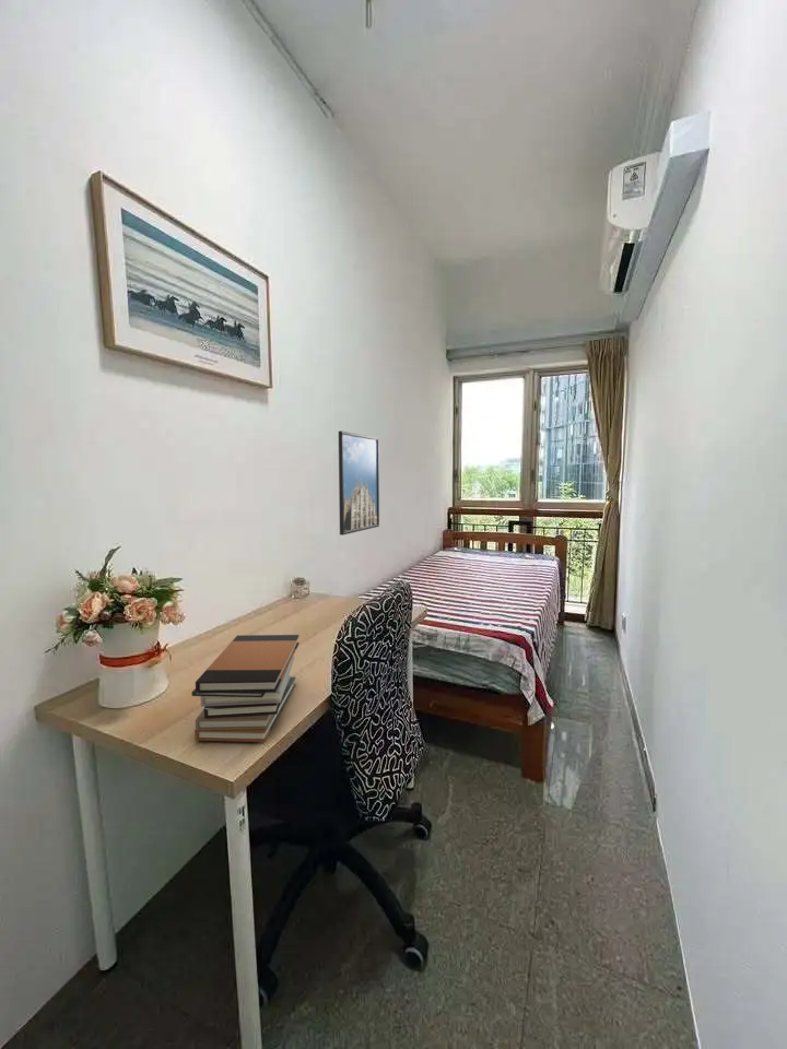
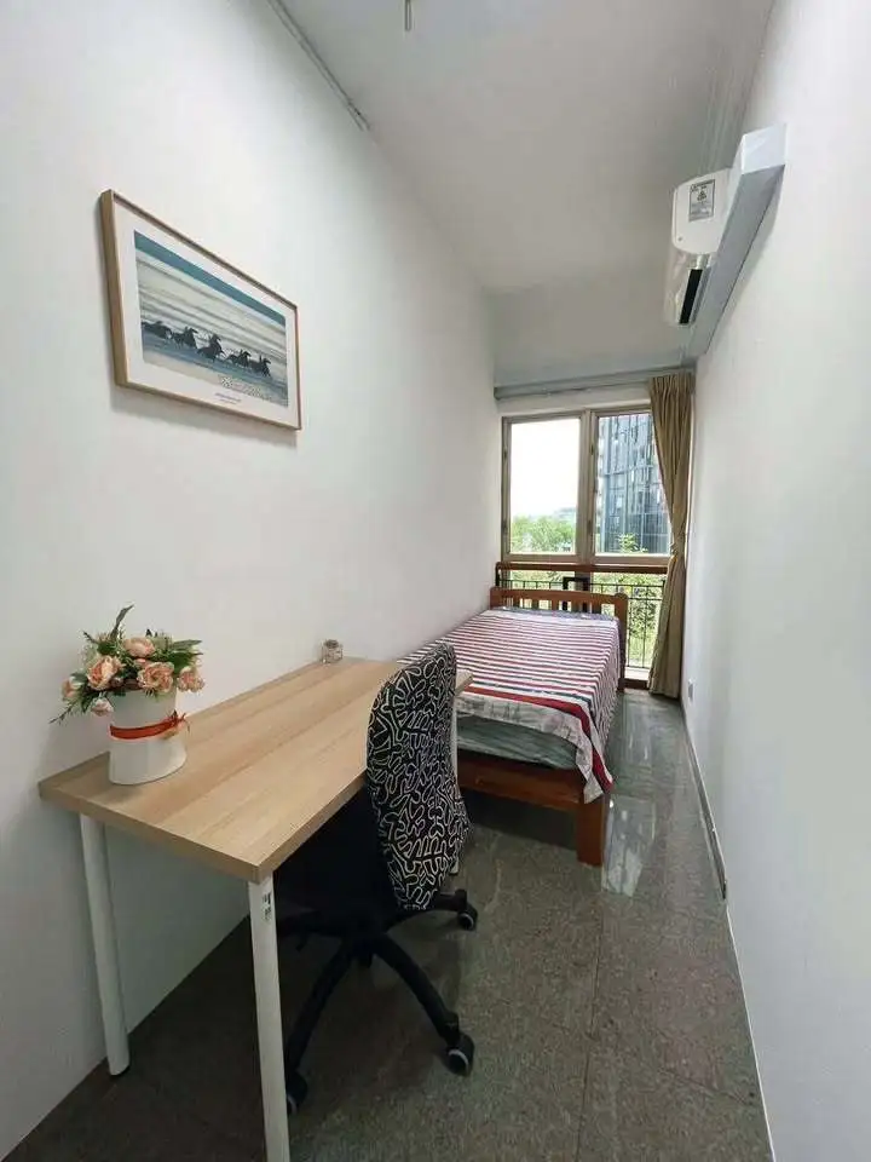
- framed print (360, 483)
- book stack (252, 682)
